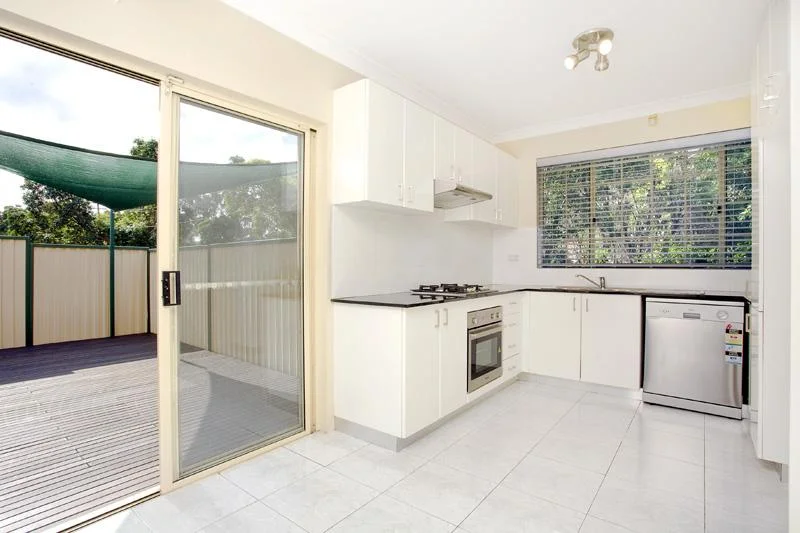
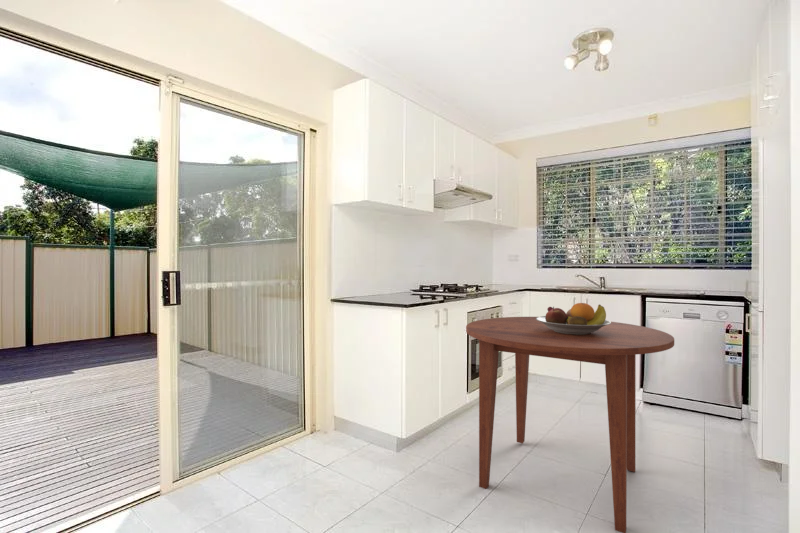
+ fruit bowl (572, 316)
+ dining table (526, 403)
